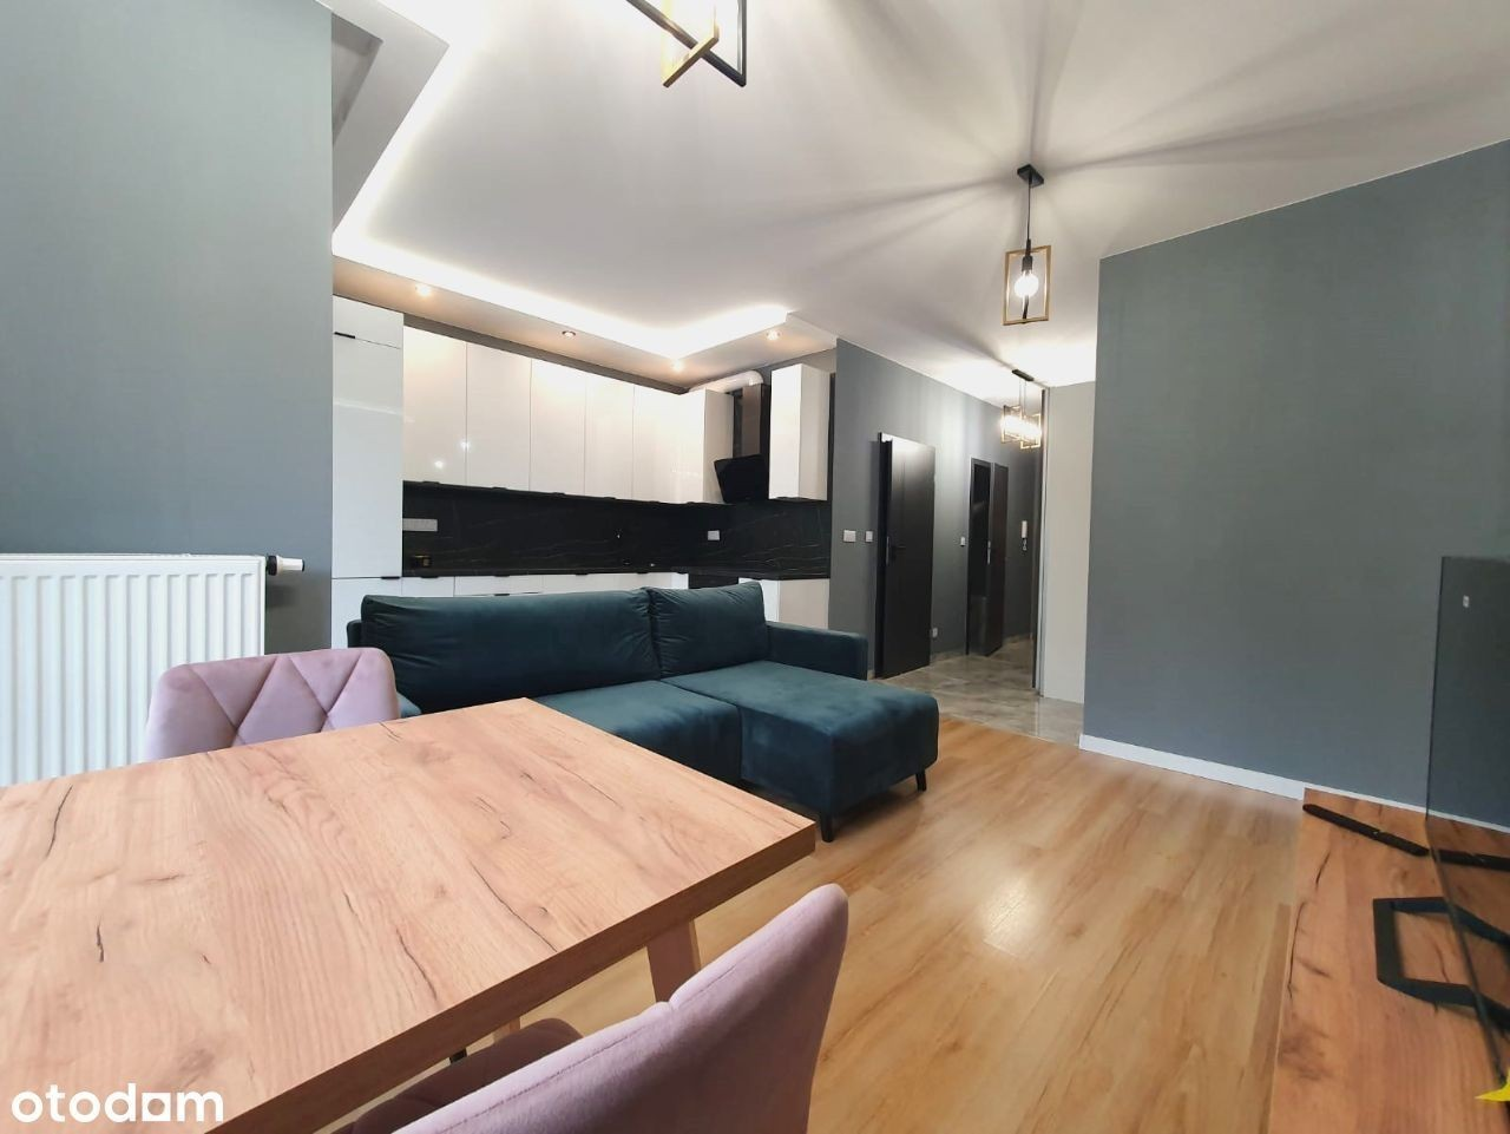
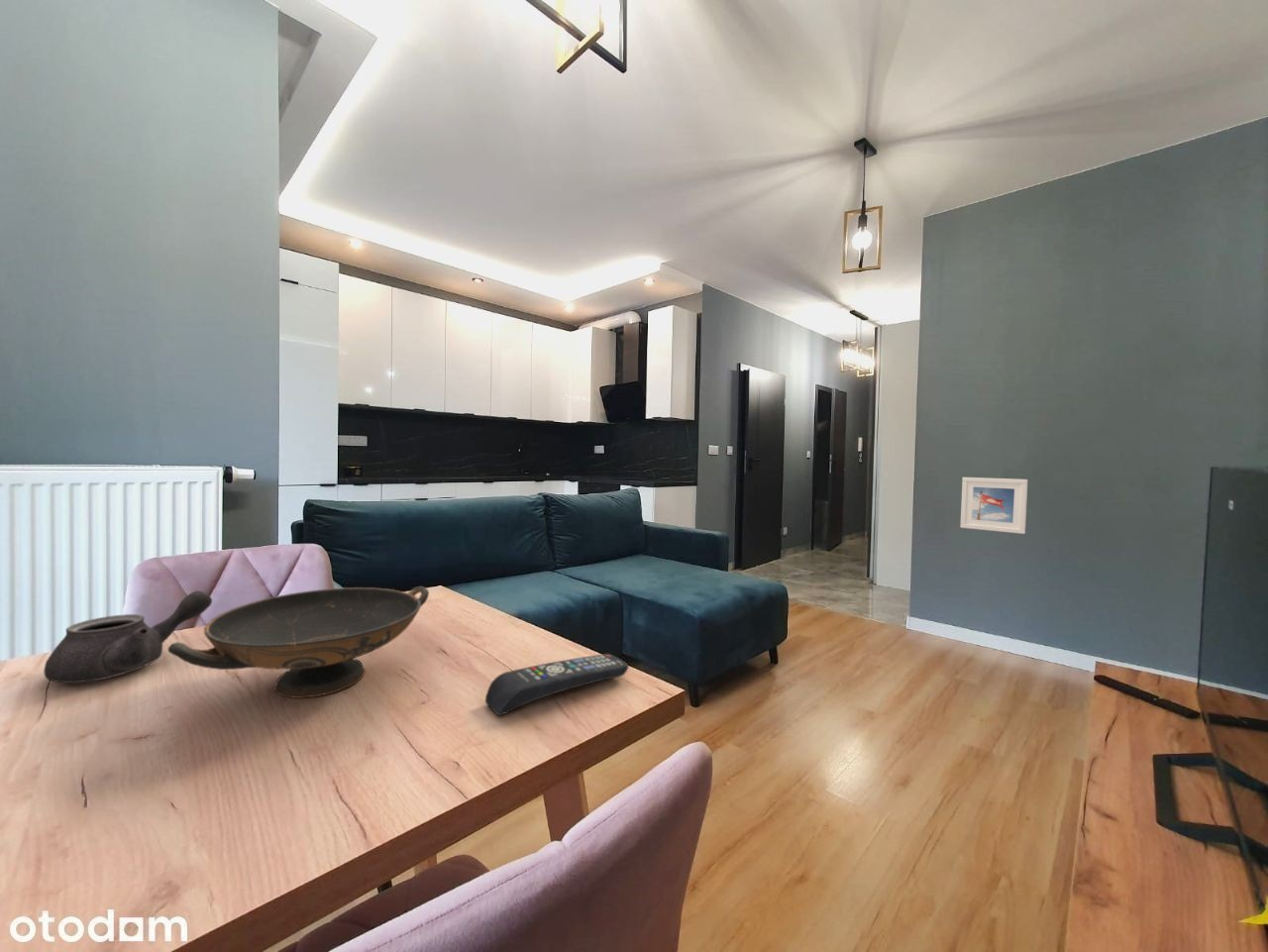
+ teapot (140, 633)
+ decorative bowl (323, 644)
+ remote control (561, 677)
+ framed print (993, 504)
